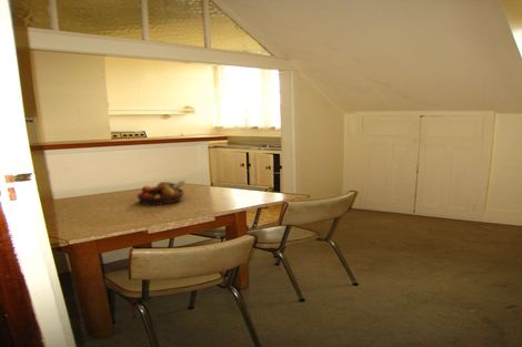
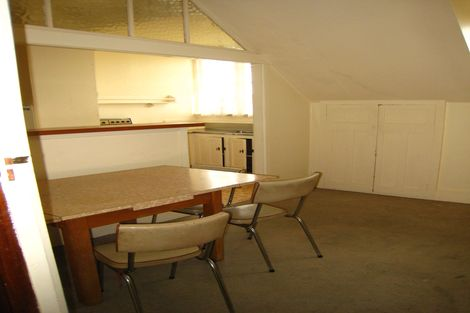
- fruit bowl (160, 191)
